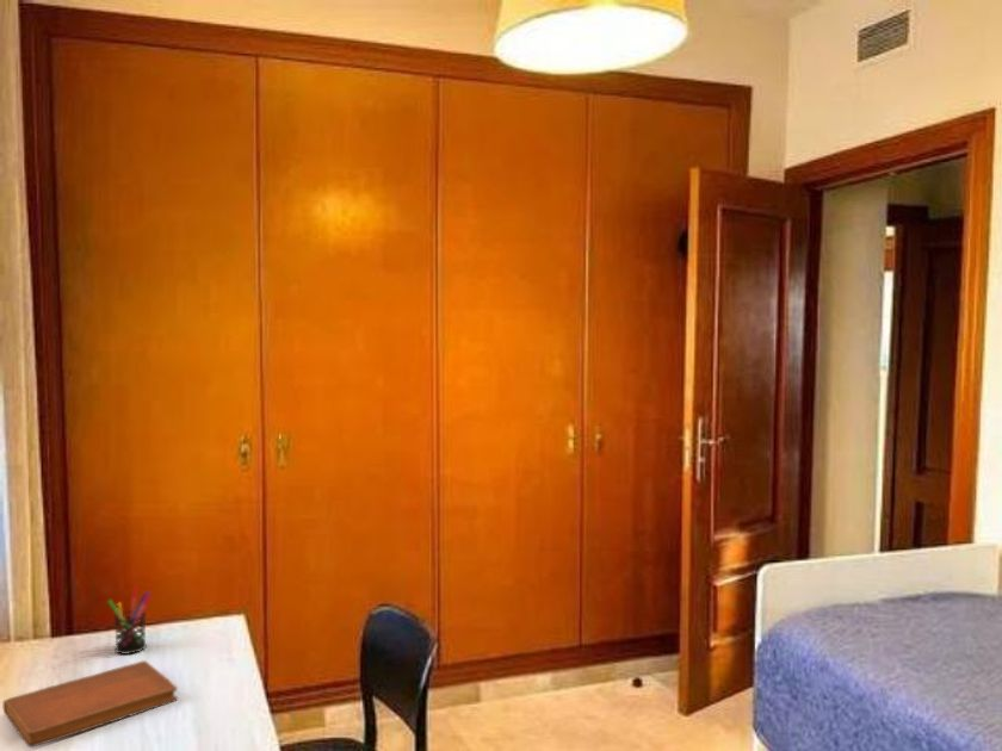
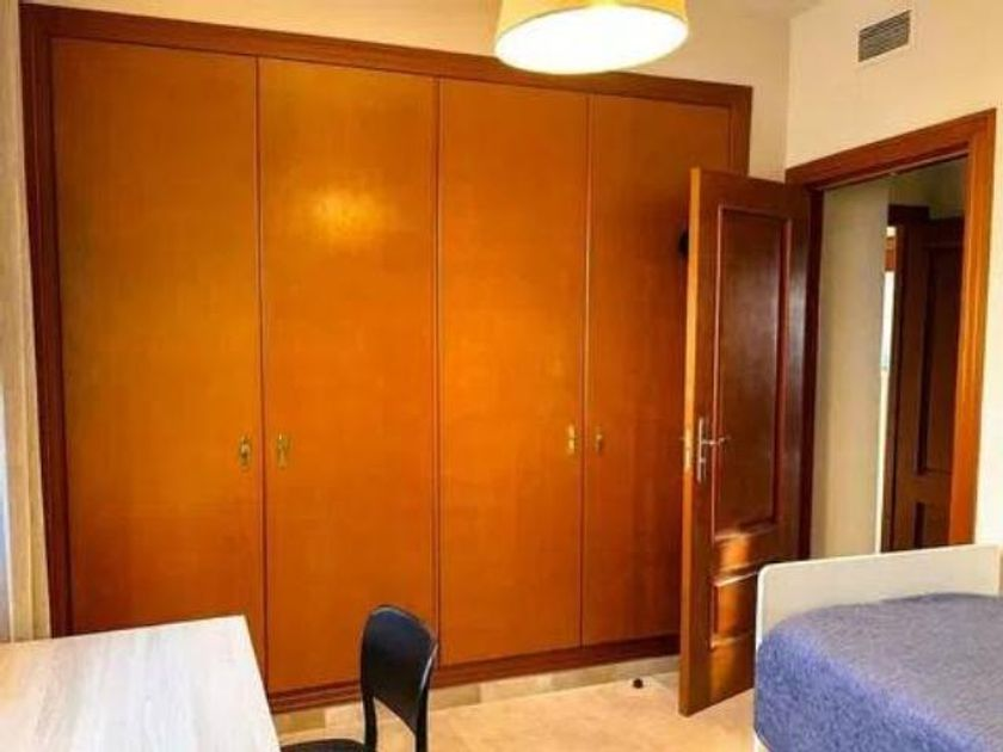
- notebook (92, 699)
- pen holder (128, 619)
